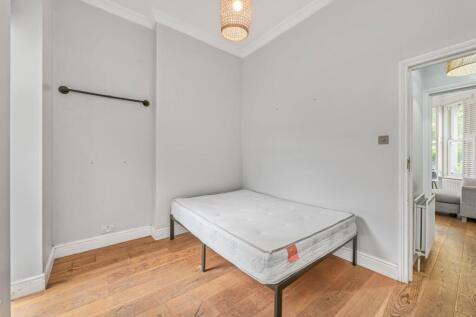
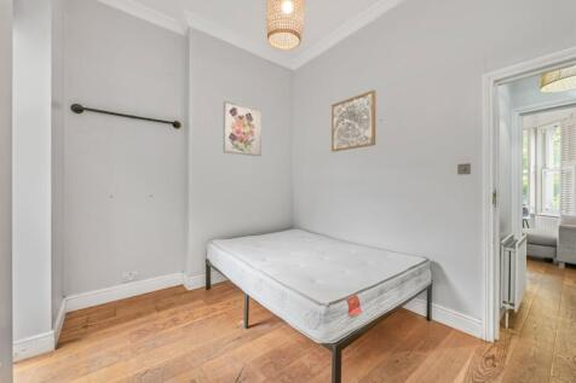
+ wall art (351, 123)
+ wall art (242, 129)
